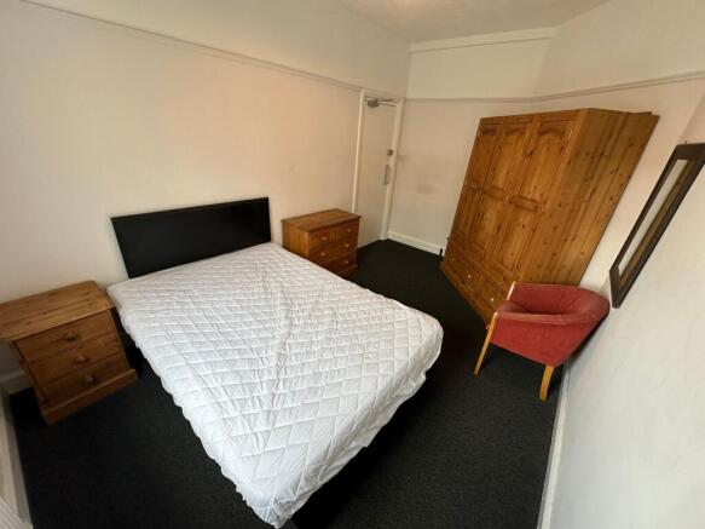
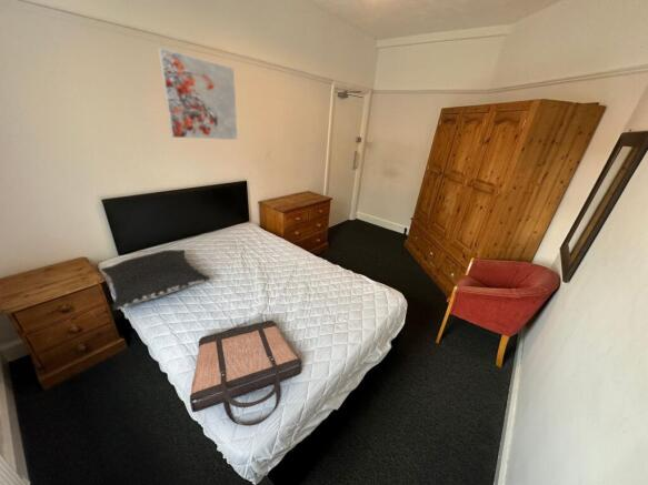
+ pillow (156, 273)
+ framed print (203, 101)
+ shopping bag (247, 364)
